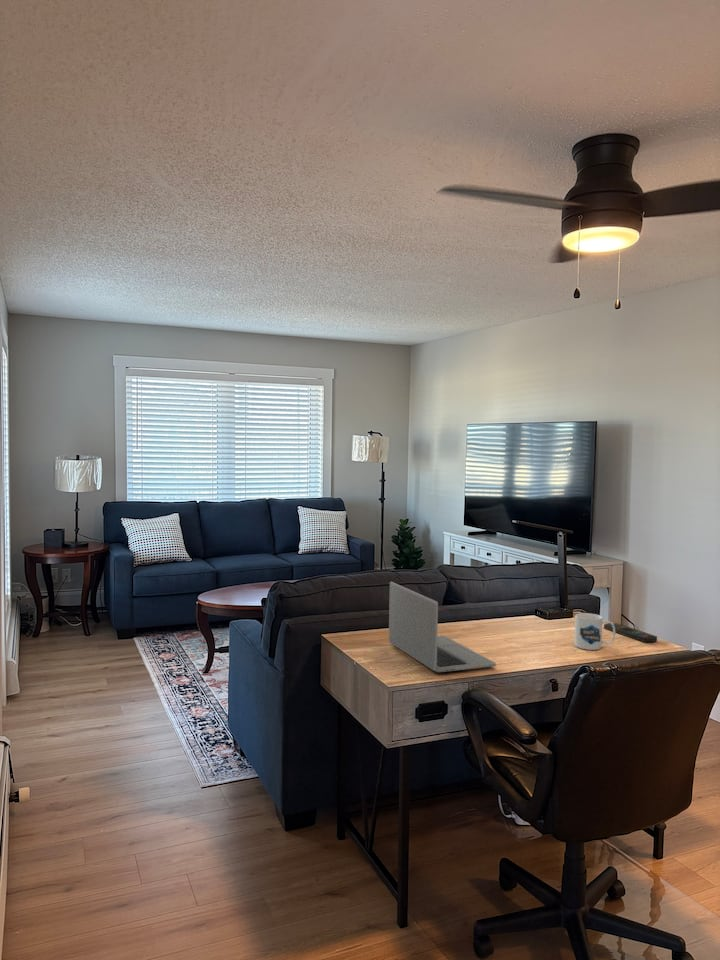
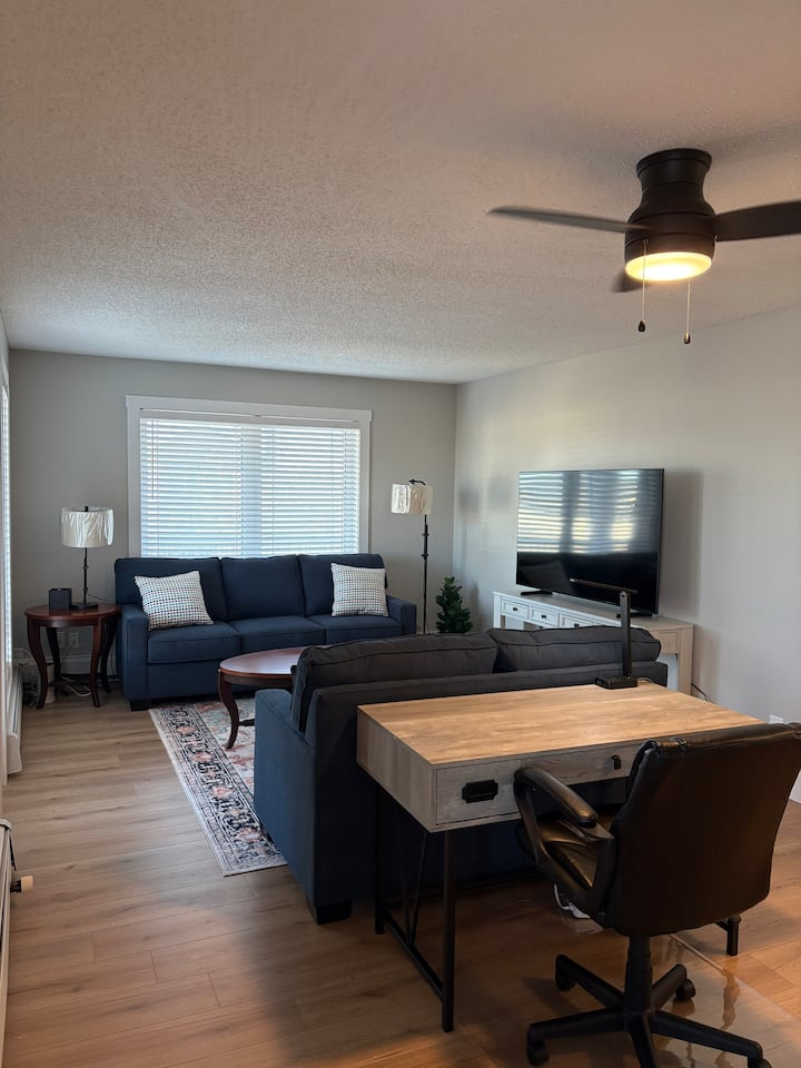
- remote control (629, 631)
- mug (593, 631)
- laptop (437, 622)
